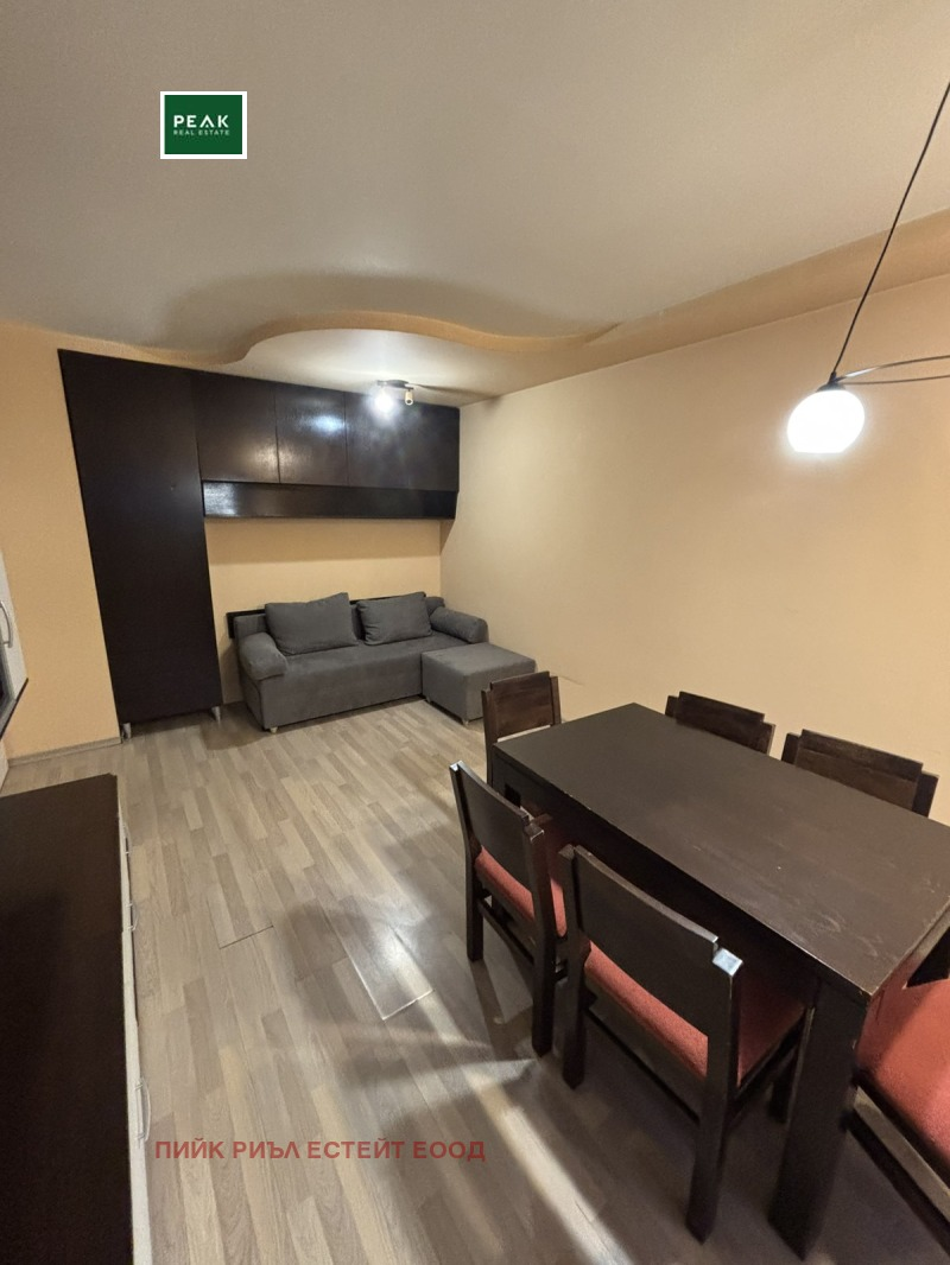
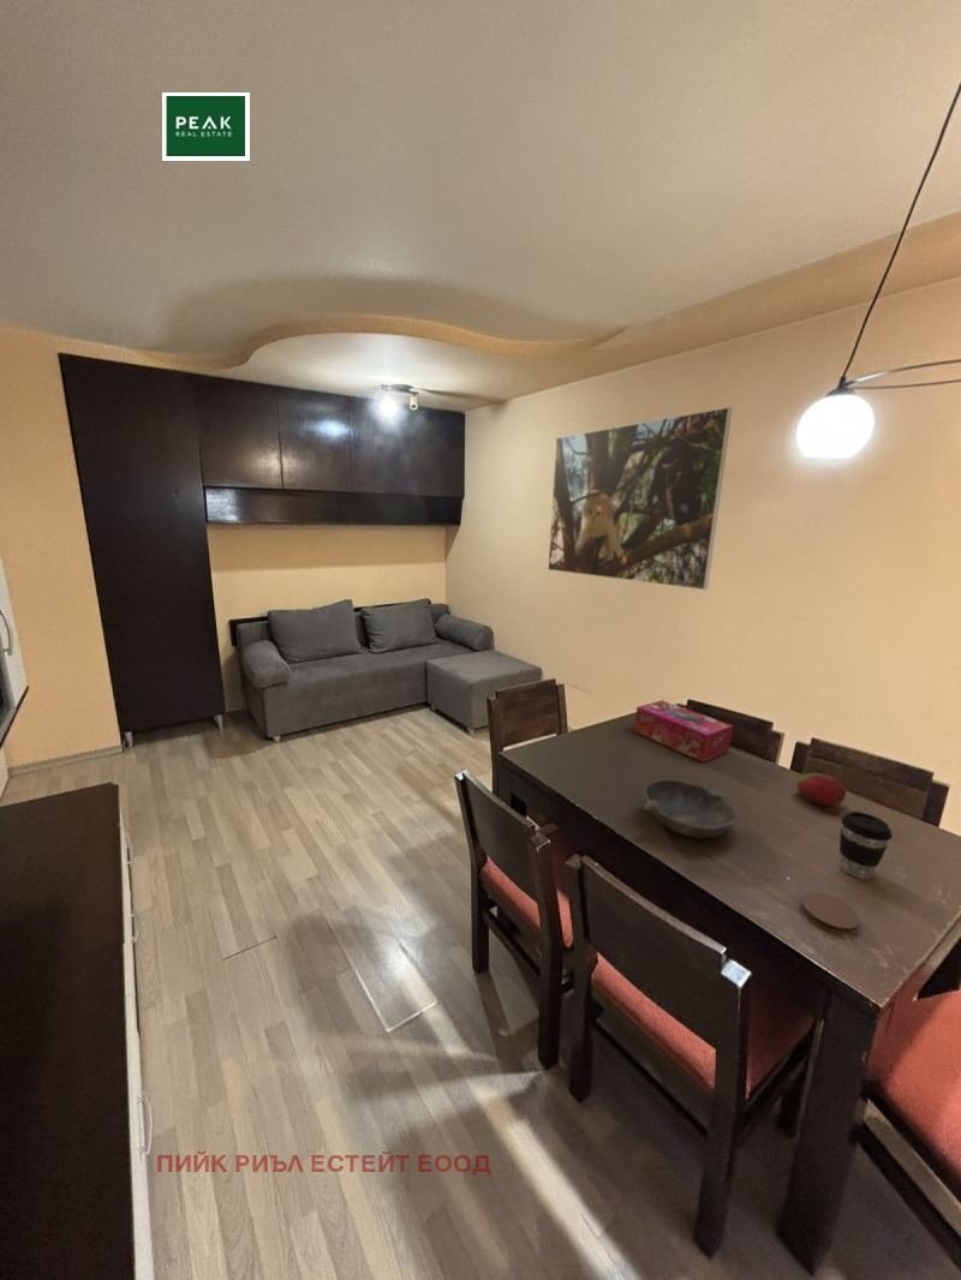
+ fruit (819, 788)
+ tissue box (681, 728)
+ bowl (686, 808)
+ coffee cup (861, 845)
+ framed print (622, 504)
+ coaster (828, 911)
